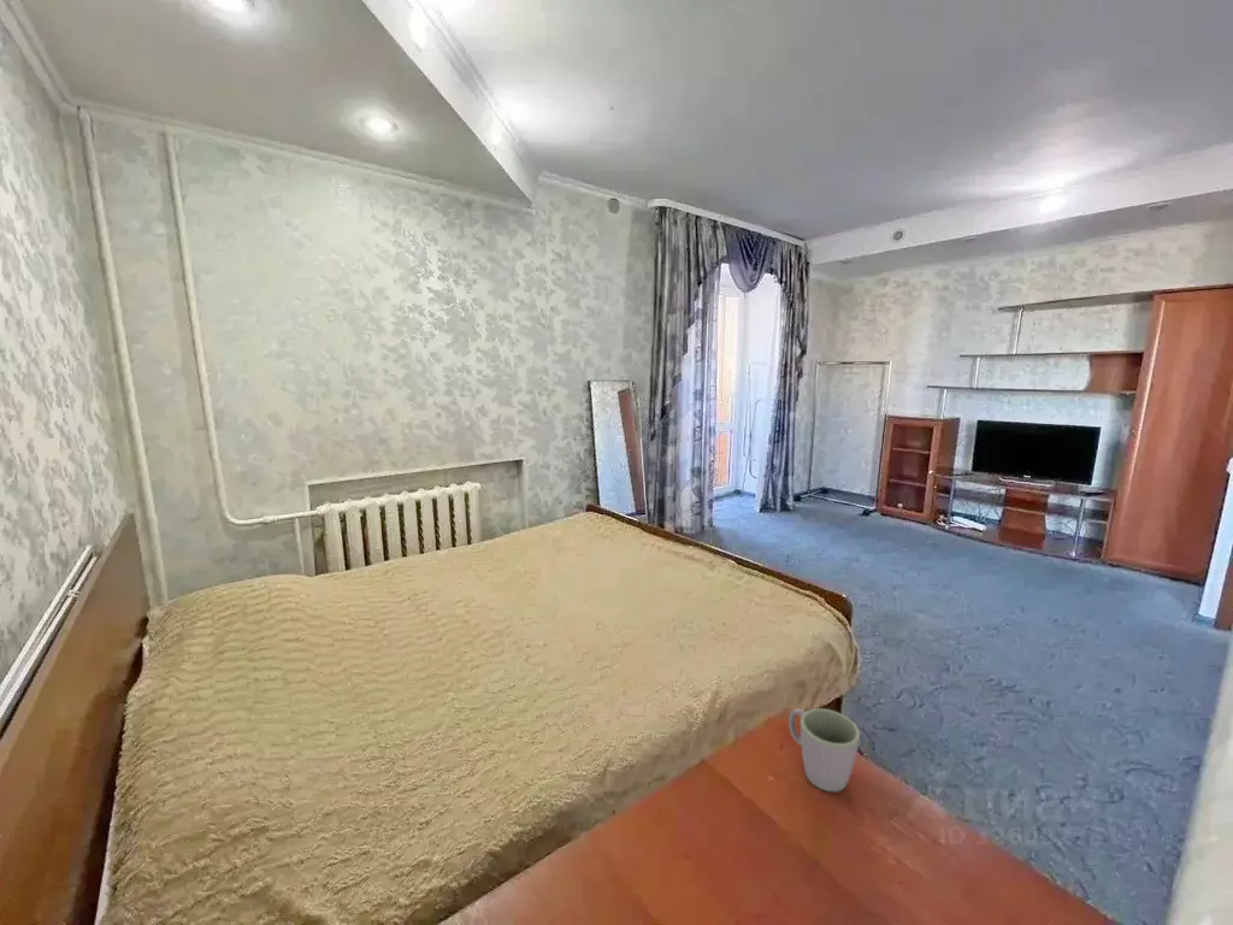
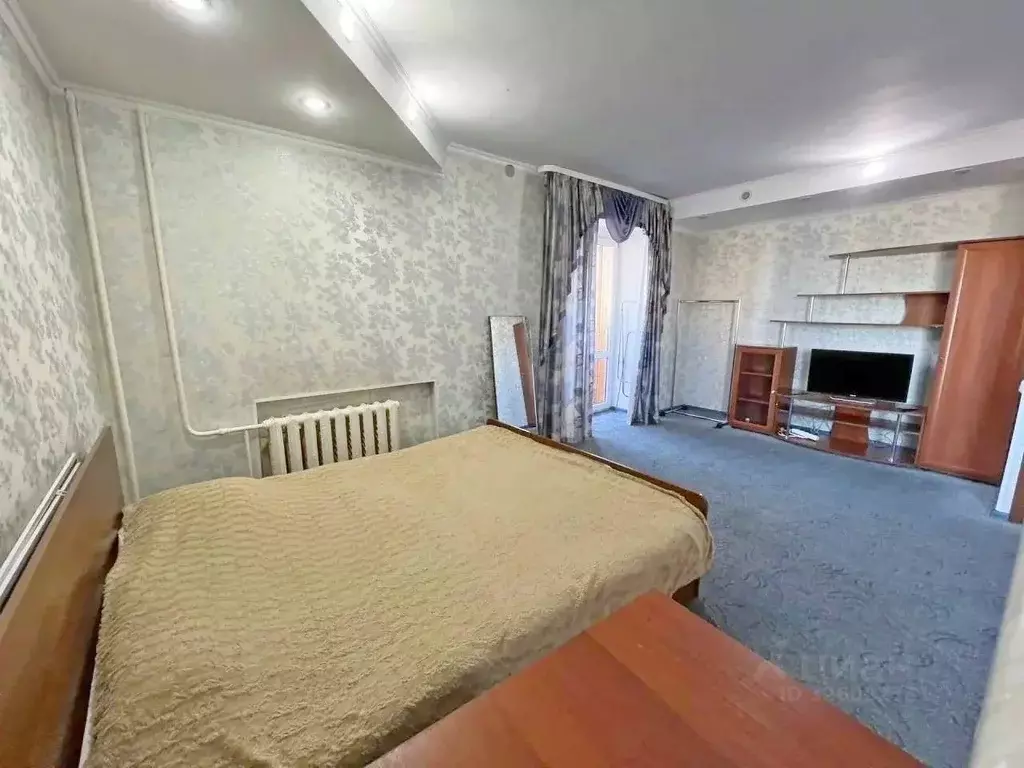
- mug (819, 744)
